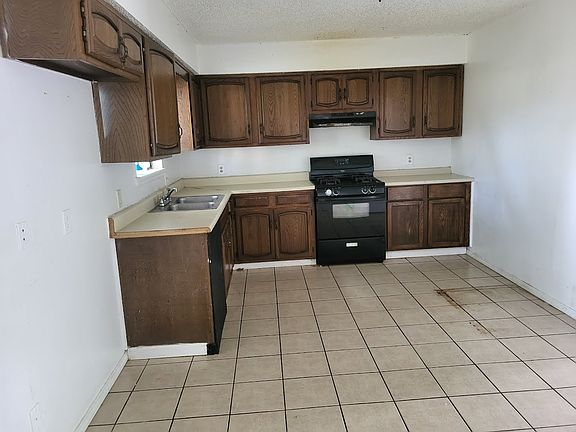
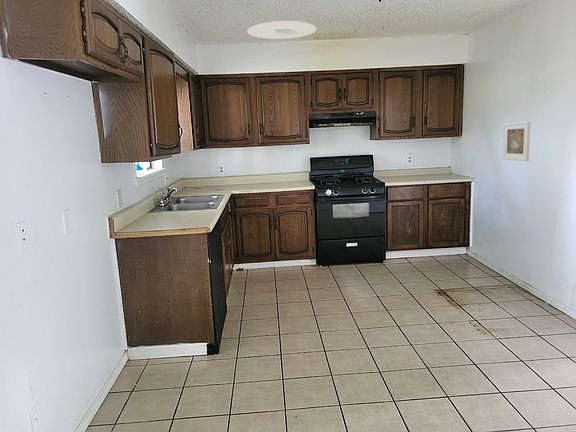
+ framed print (515, 141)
+ ceiling light (281, 27)
